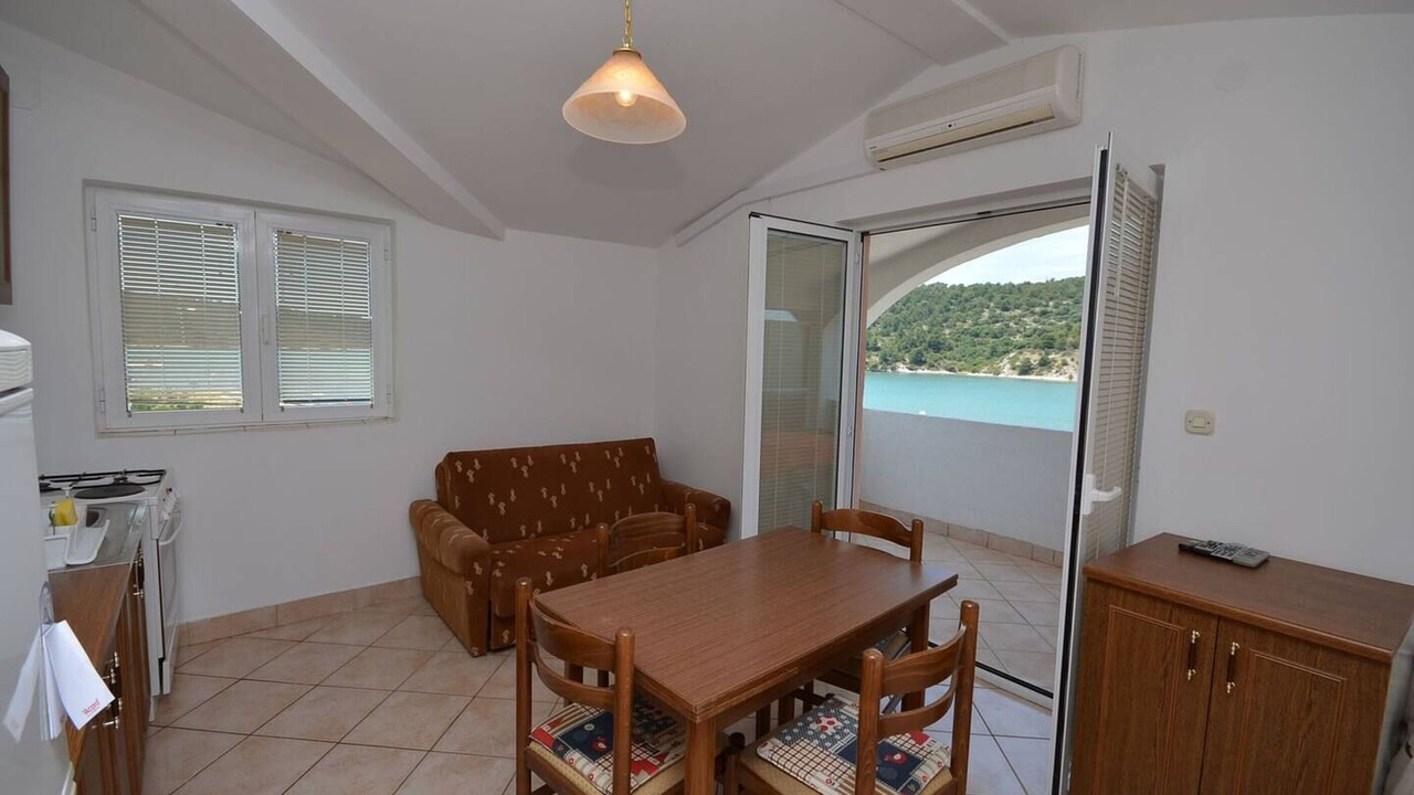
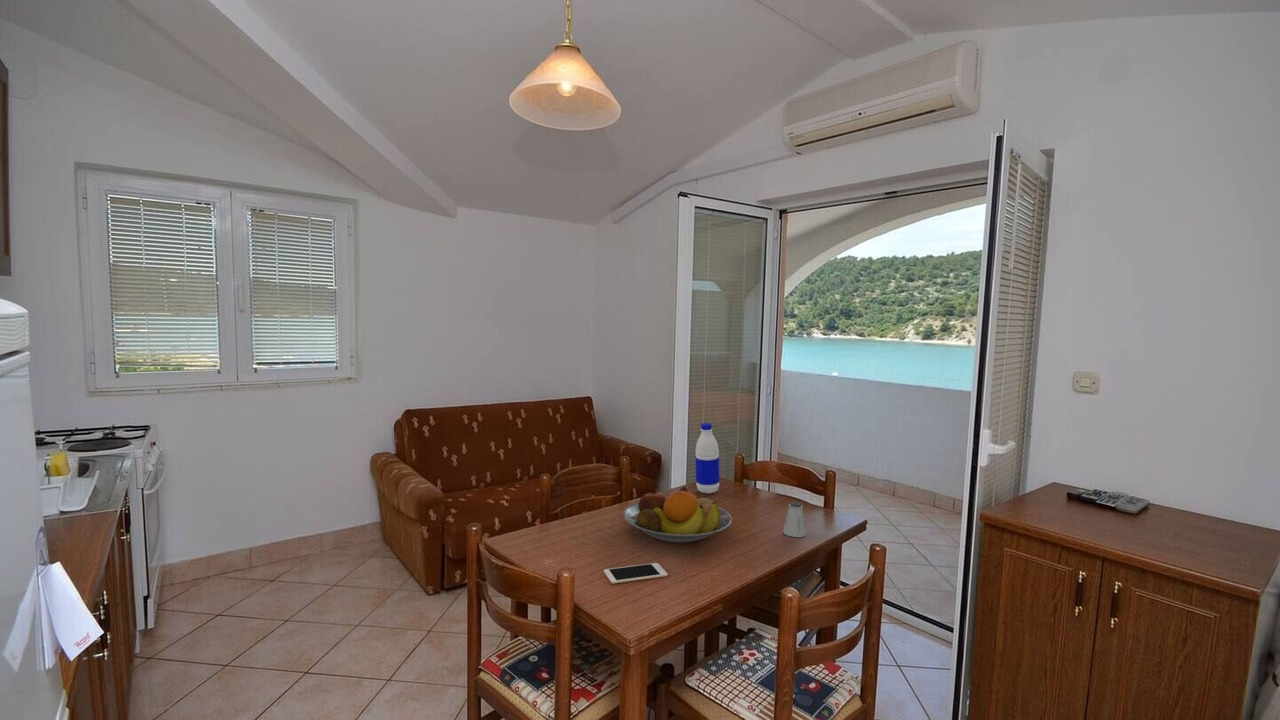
+ cell phone (635, 572)
+ water bottle (707, 457)
+ saltshaker (795, 518)
+ fruit bowl (677, 510)
